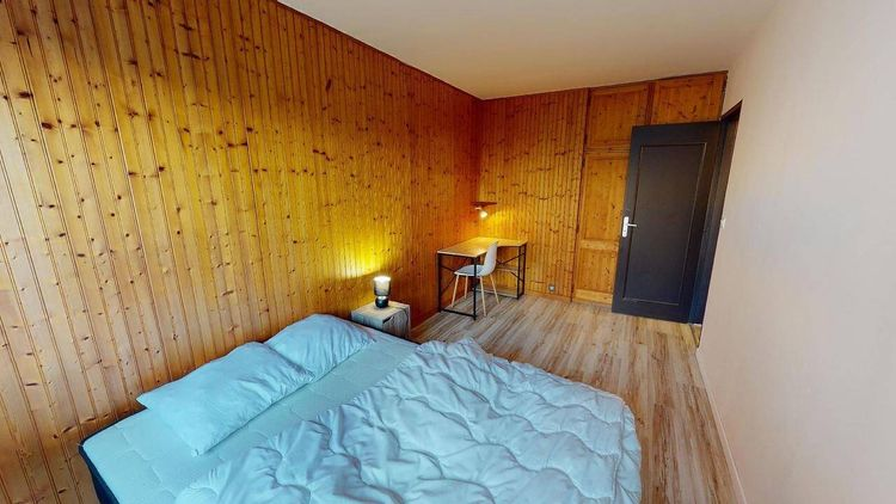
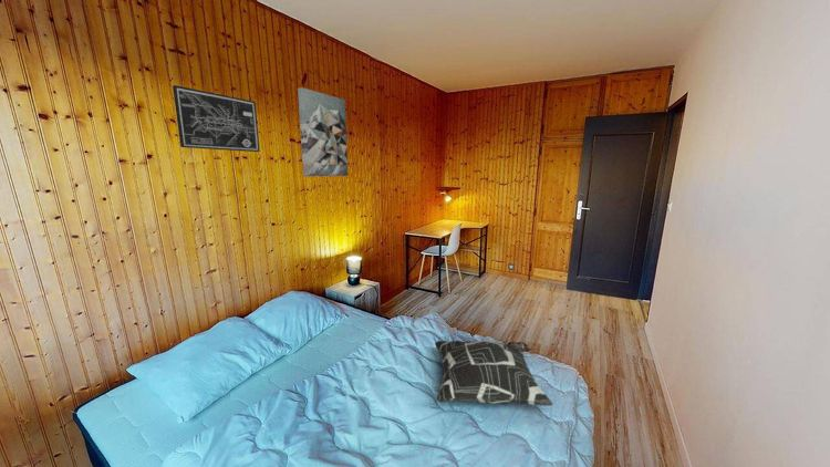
+ wall art (324, 136)
+ decorative pillow (487, 367)
+ wall art (220, 122)
